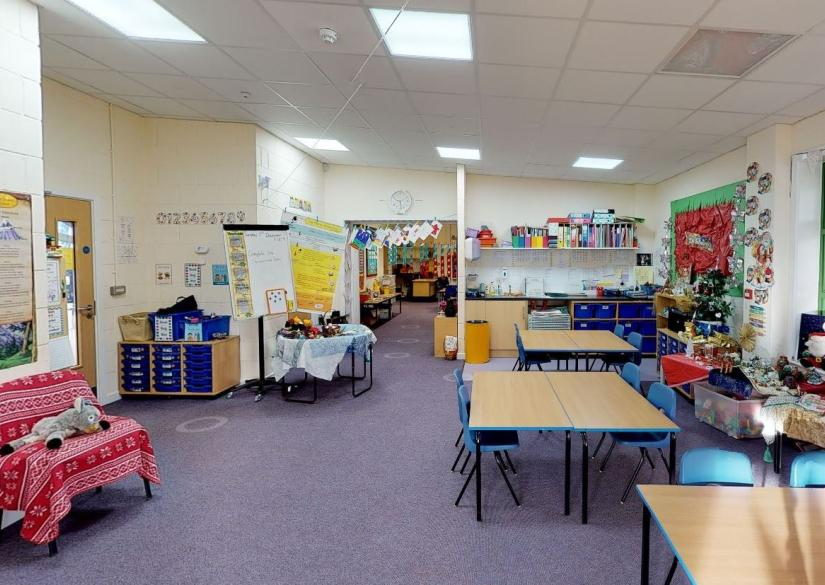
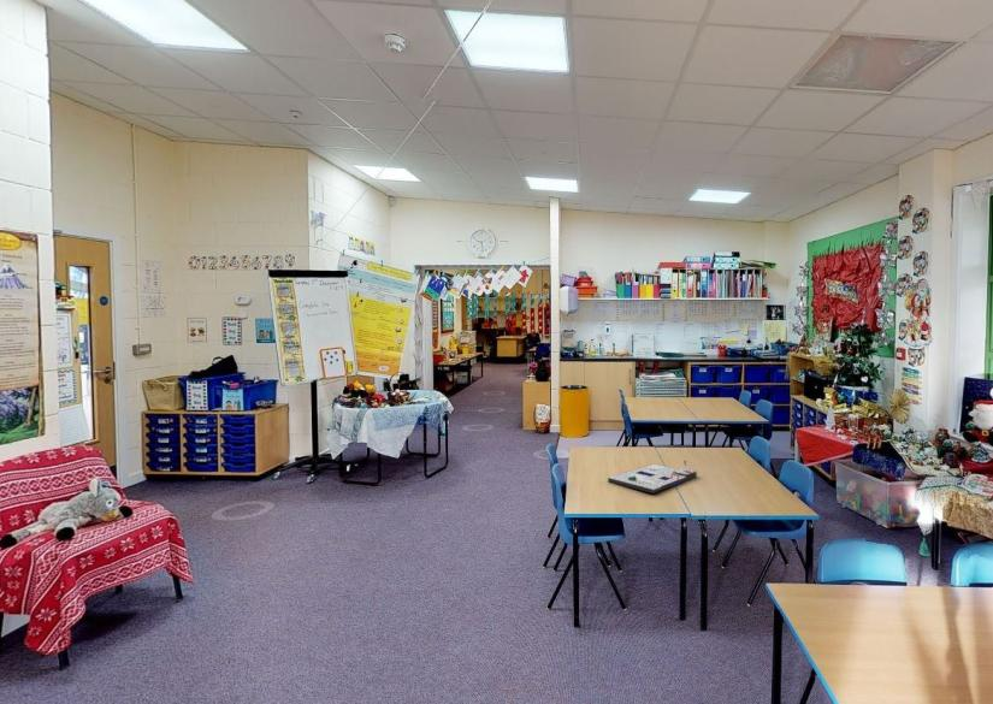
+ board game (652, 471)
